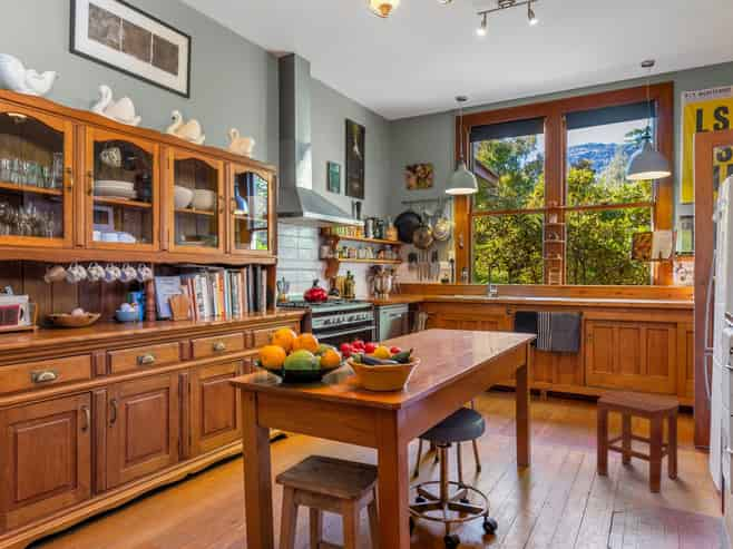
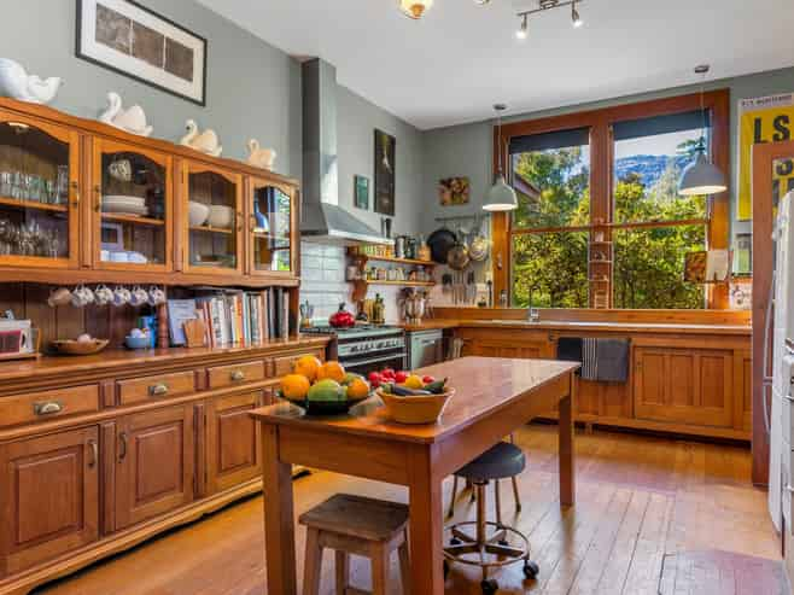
- stool (638, 437)
